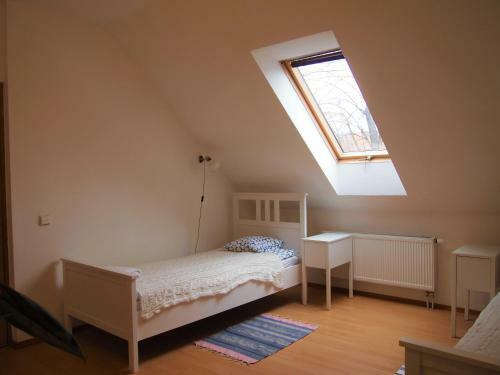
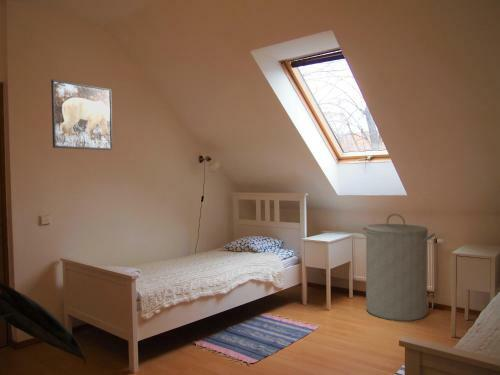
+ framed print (83, 116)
+ laundry hamper (396, 262)
